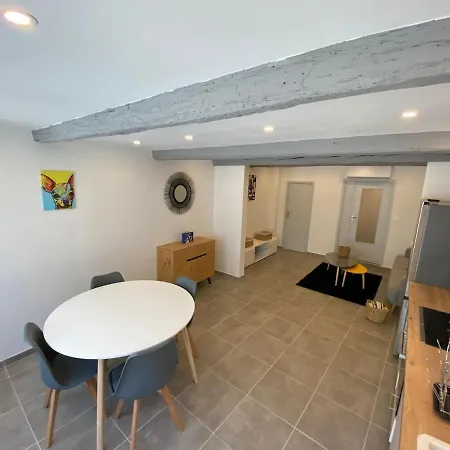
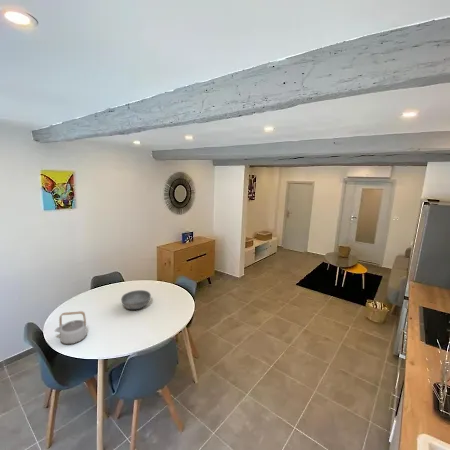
+ teapot (70, 325)
+ bowl (136, 301)
